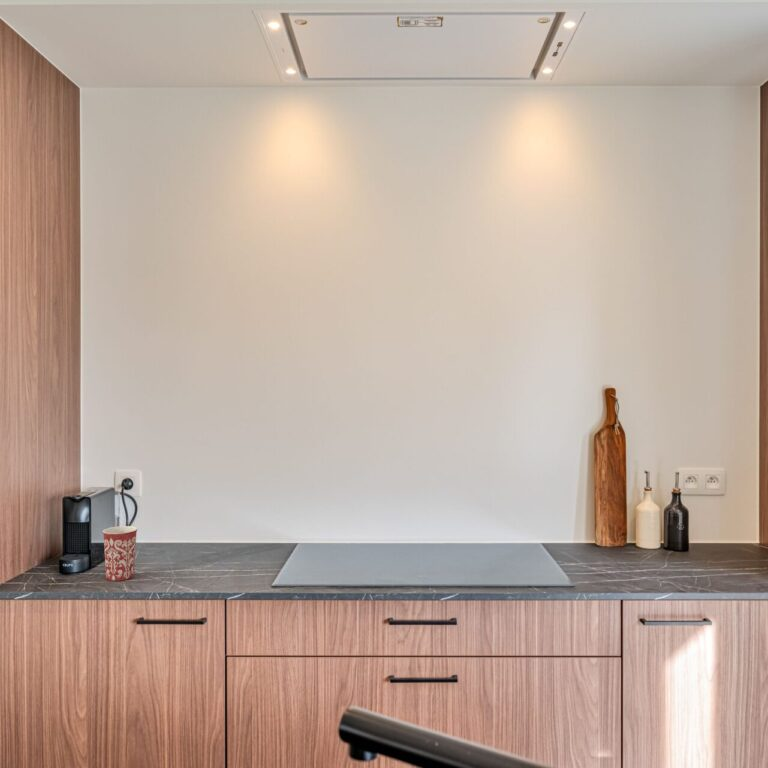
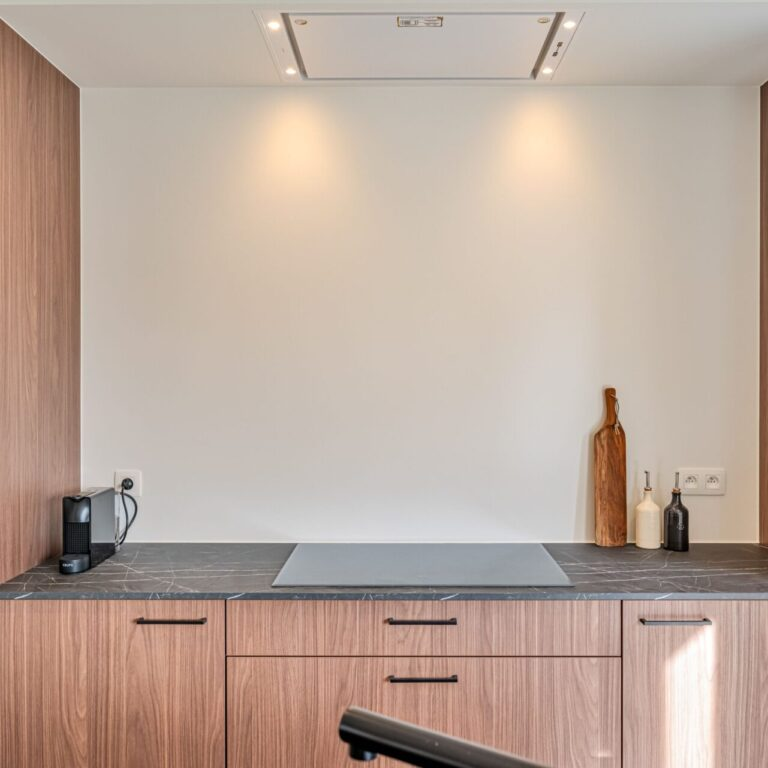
- mug (123, 551)
